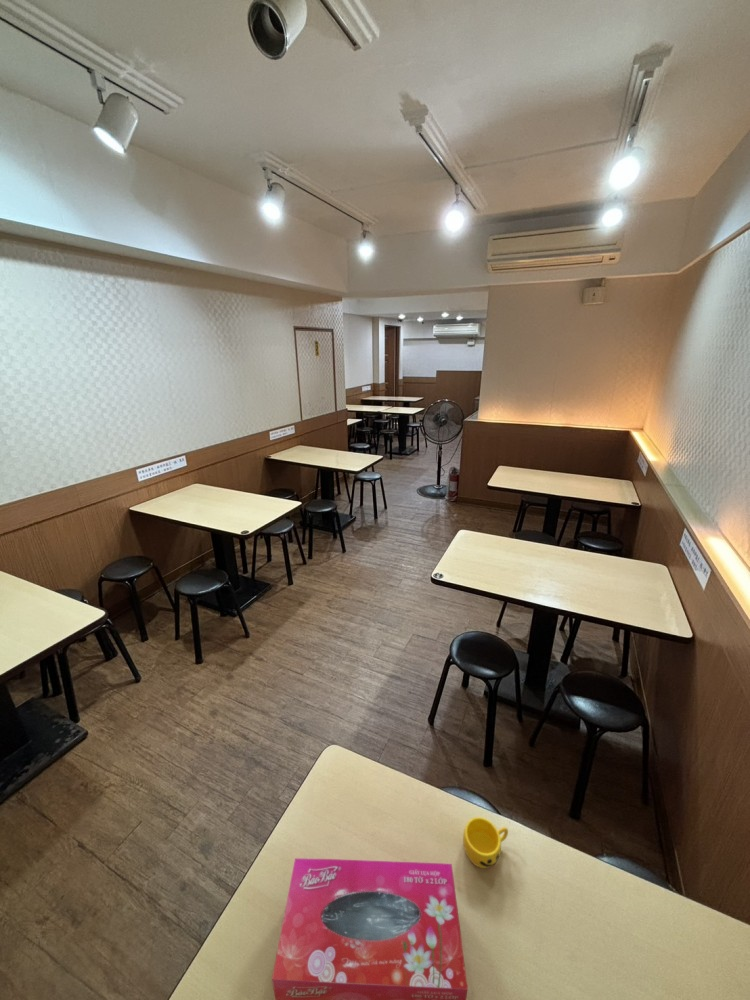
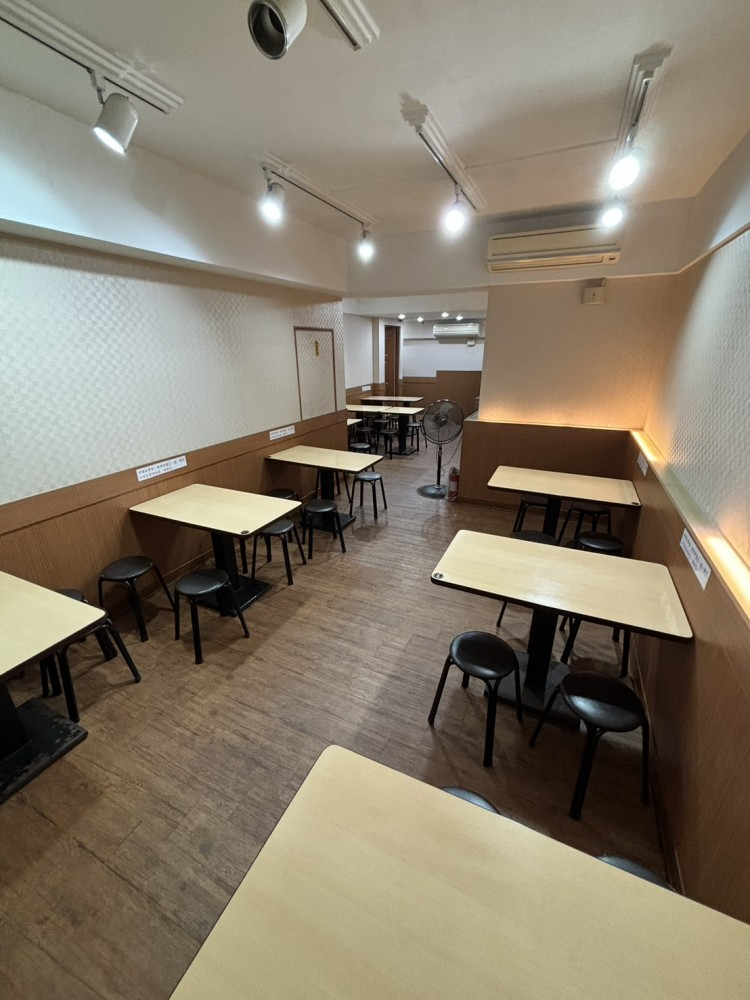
- cup (486, 841)
- tissue box (371, 933)
